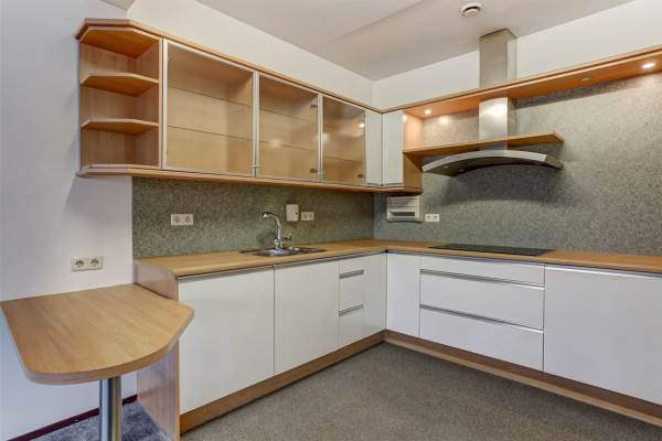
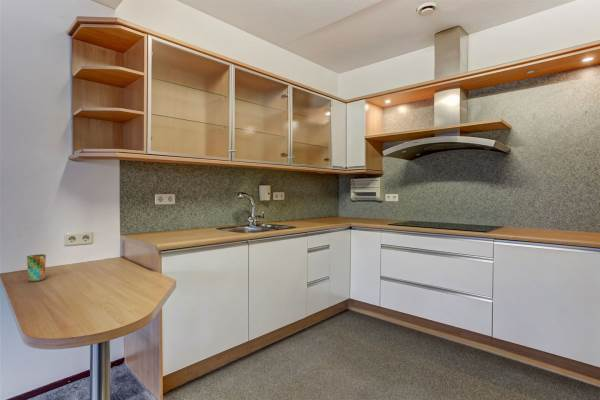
+ cup (36, 268)
